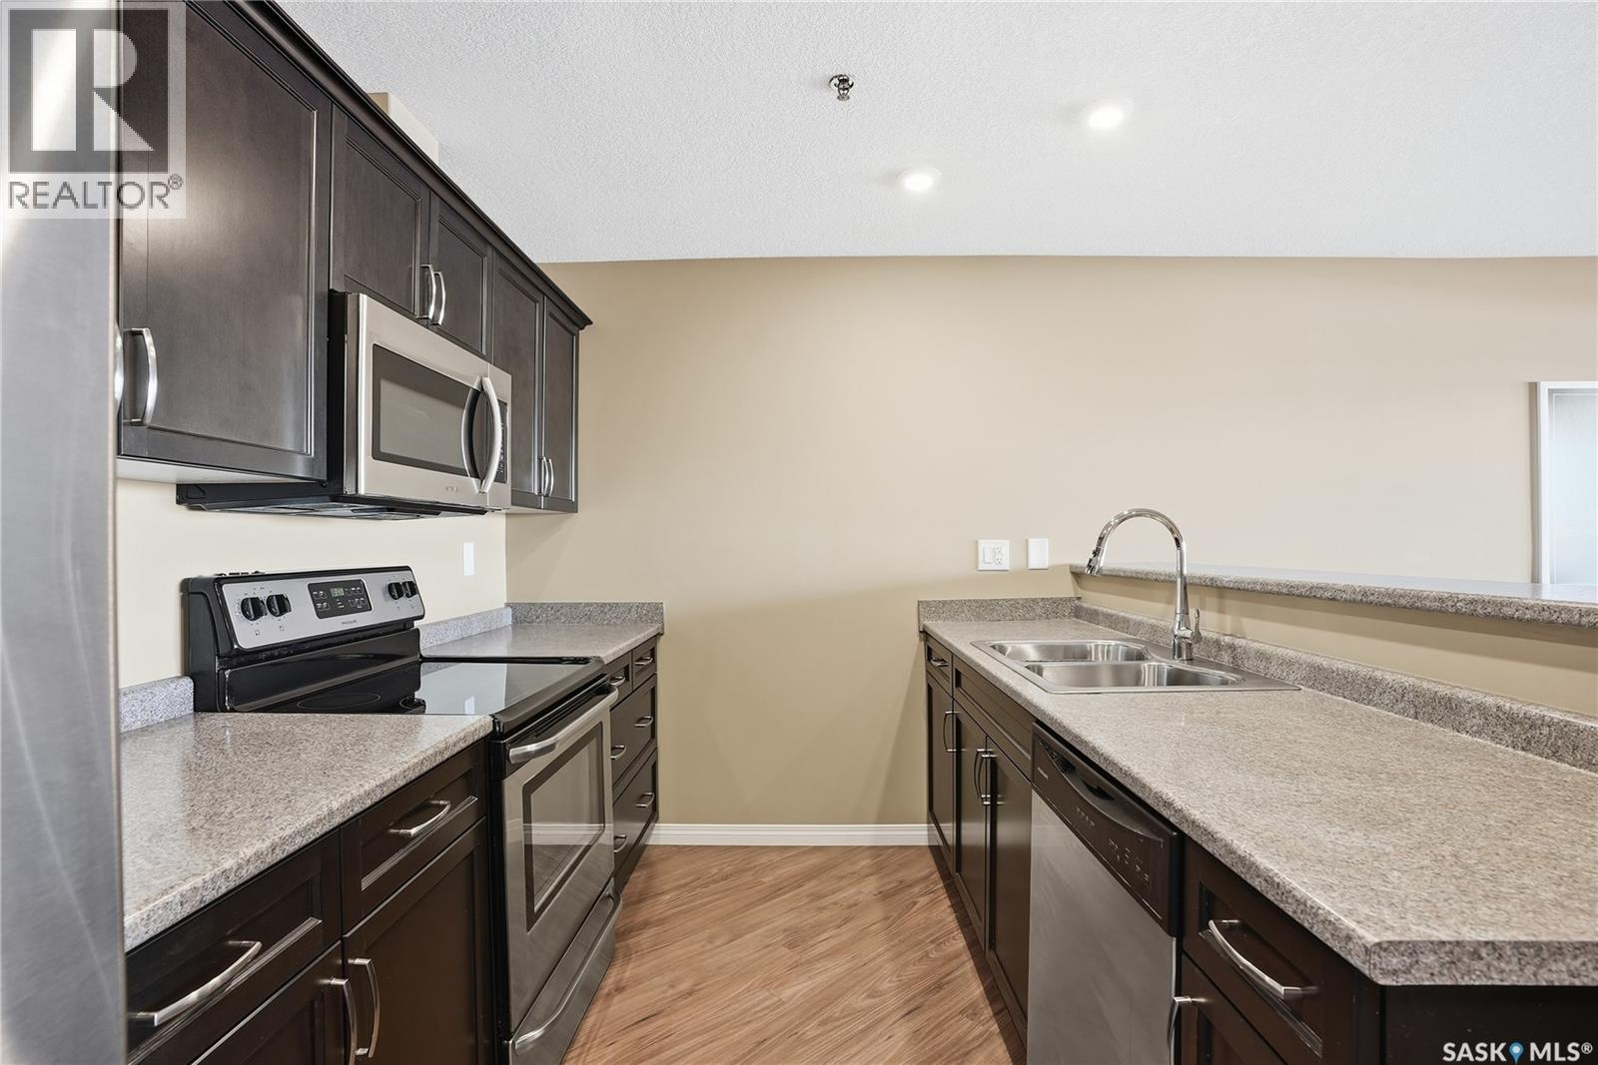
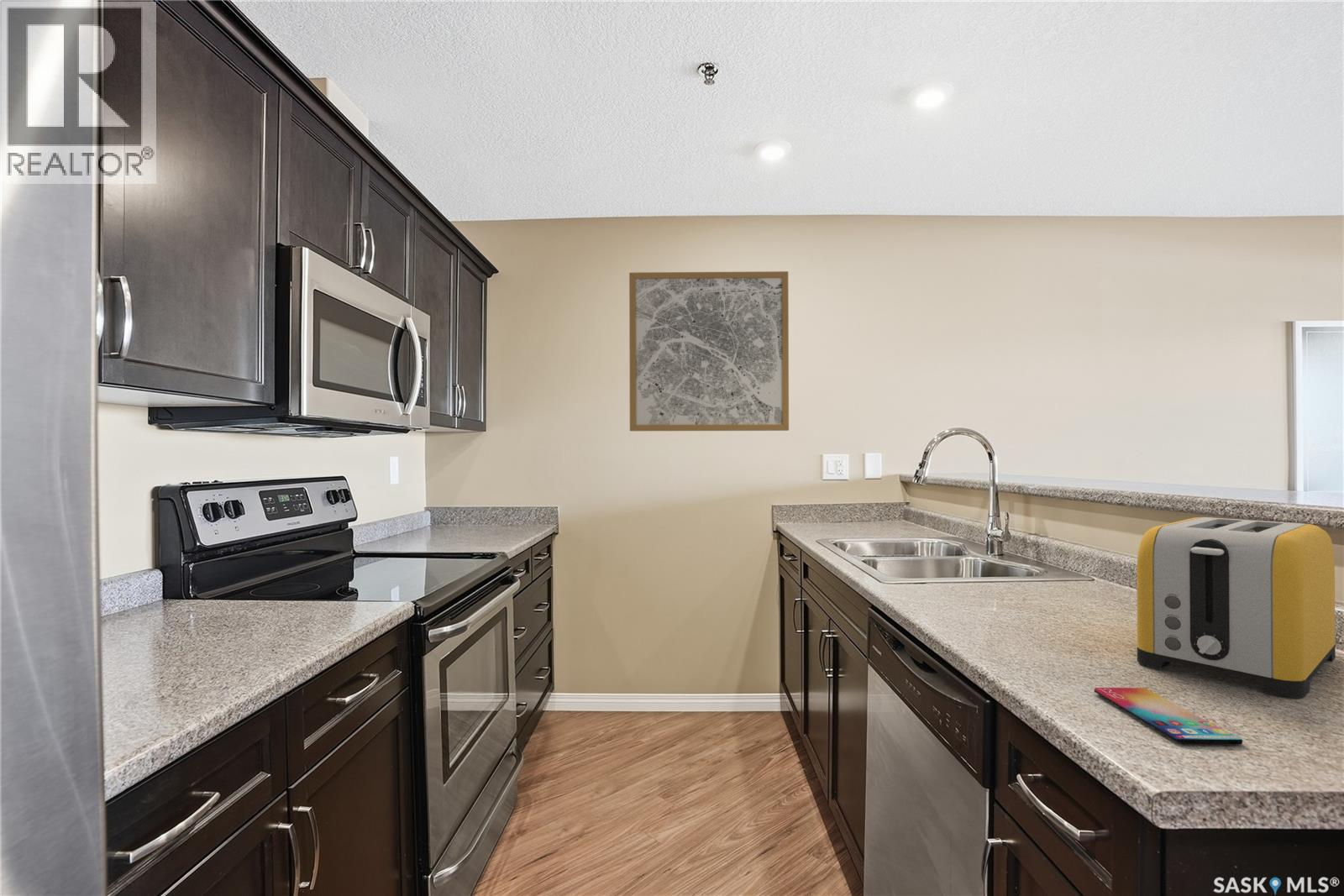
+ smartphone (1161, 713)
+ toaster (1234, 592)
+ wall art (708, 351)
